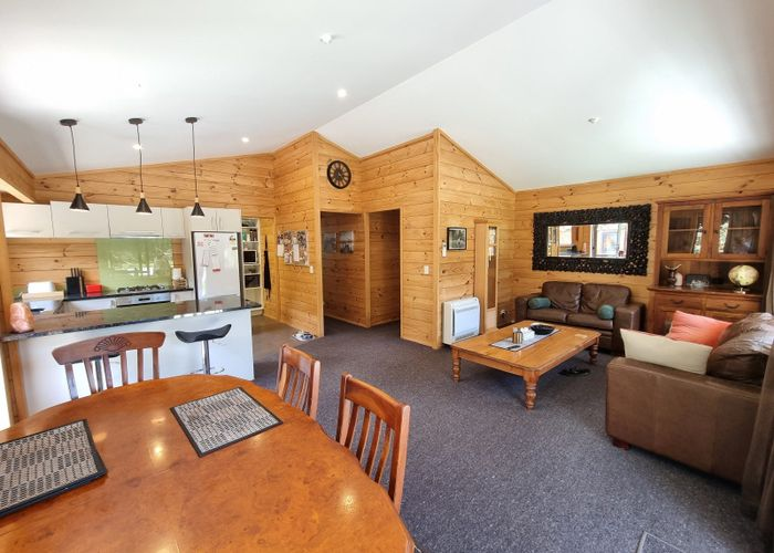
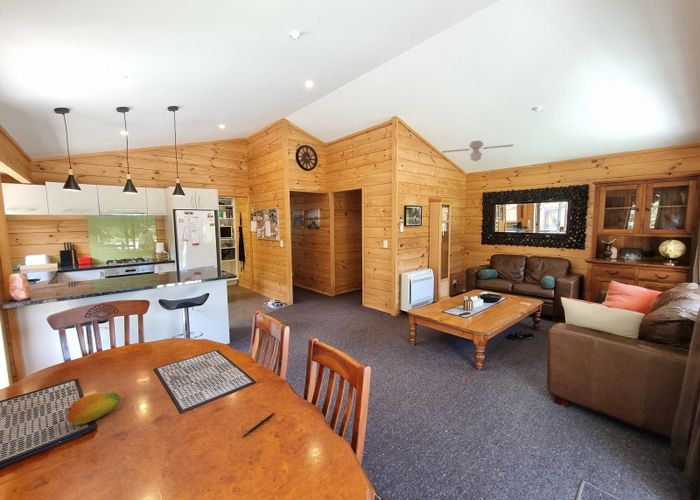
+ ceiling fan (476, 151)
+ pen (258, 424)
+ fruit (95, 405)
